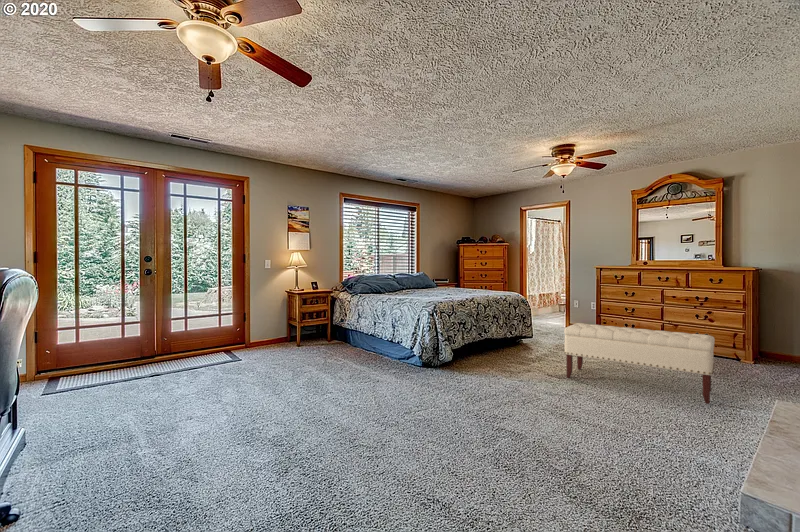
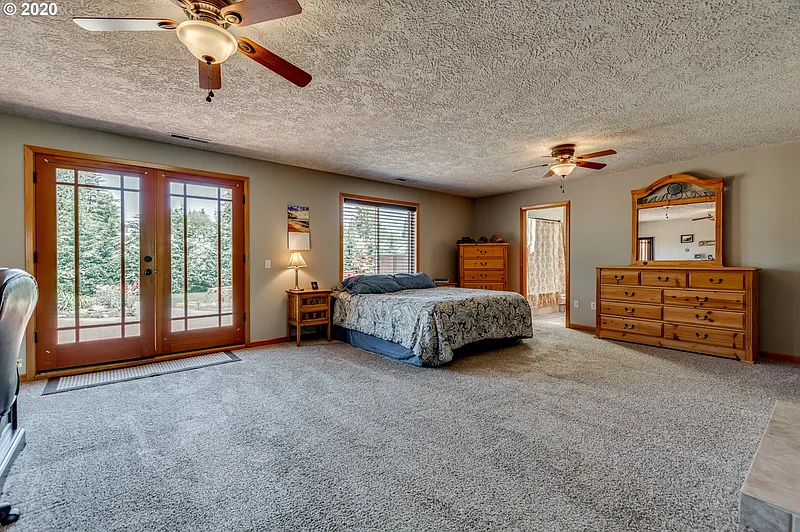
- bench (634, 357)
